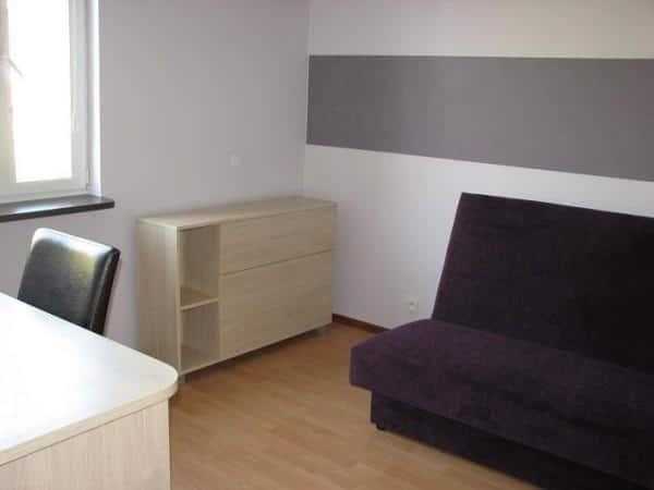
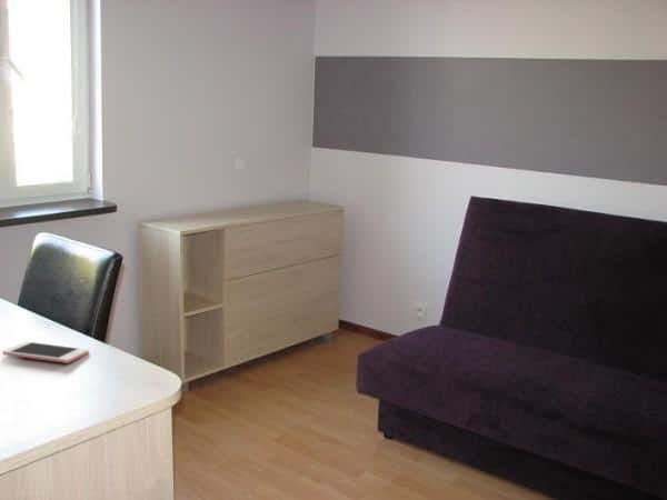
+ cell phone (46, 351)
